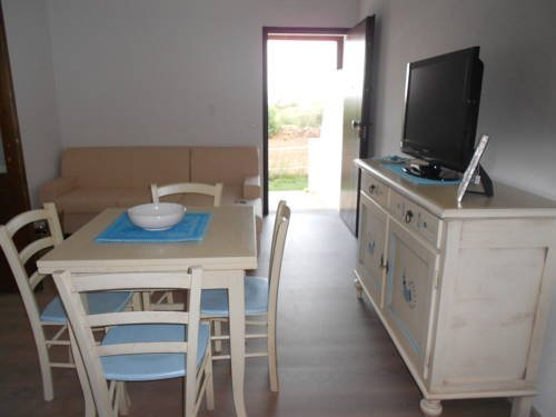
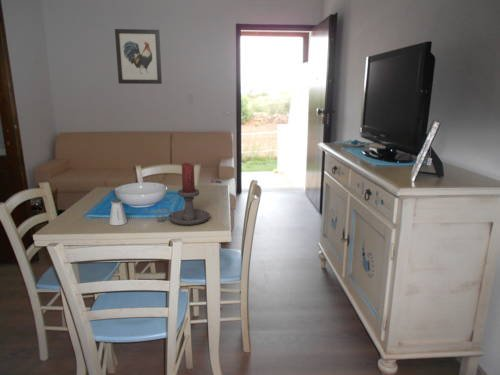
+ saltshaker (117, 211)
+ candle holder (182, 192)
+ wall art (138, 57)
